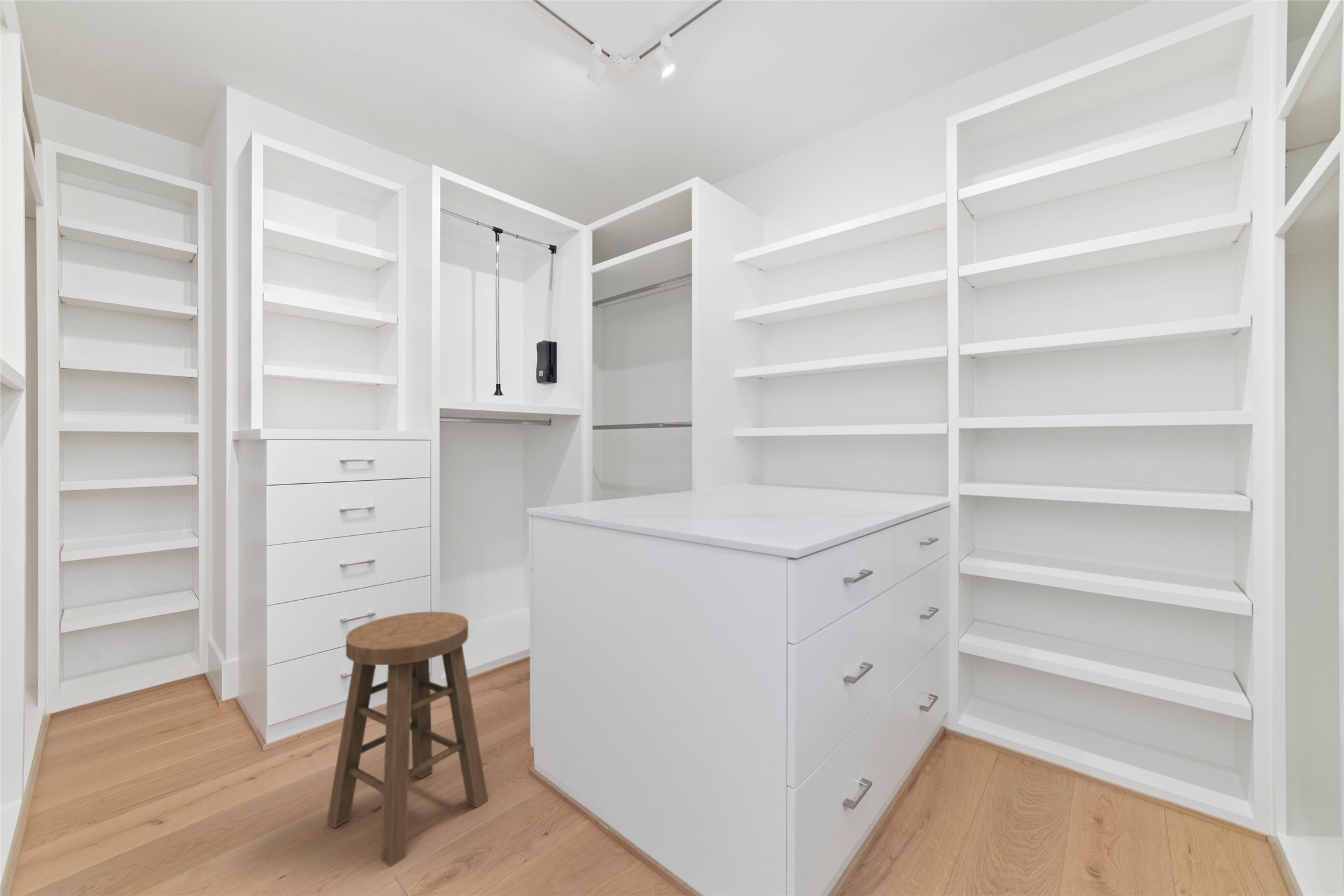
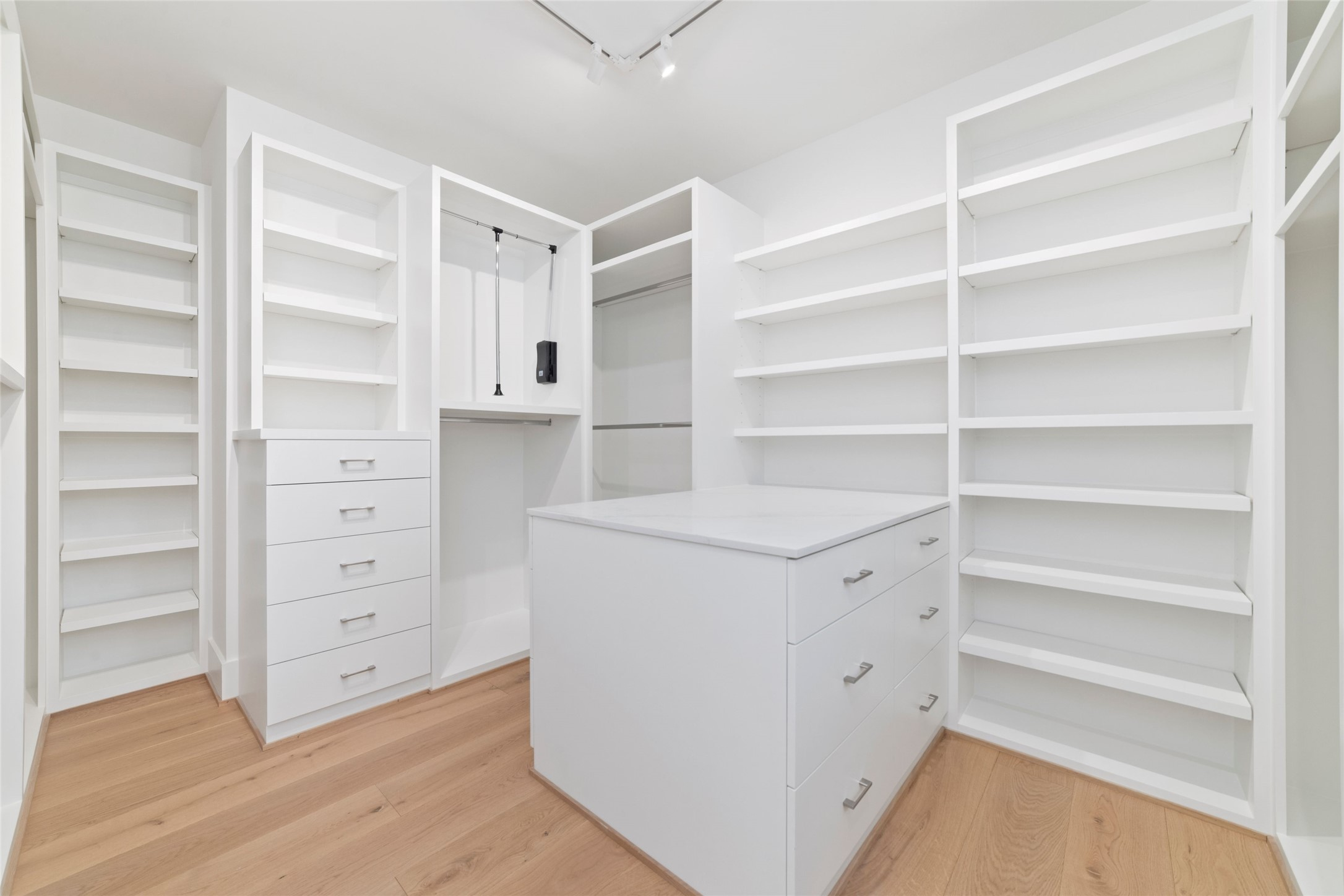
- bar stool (410, 720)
